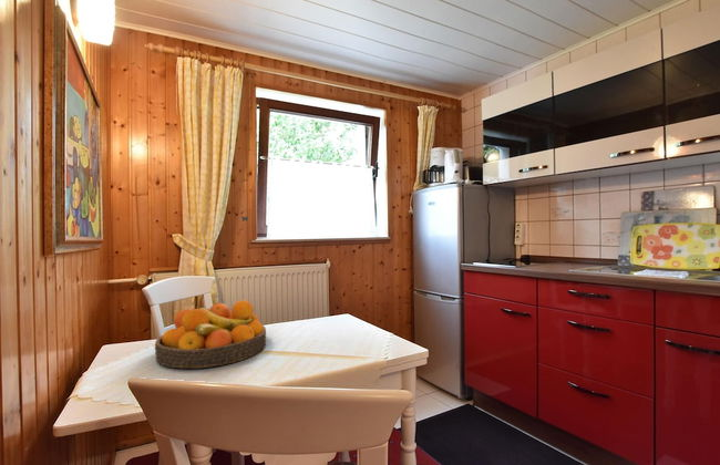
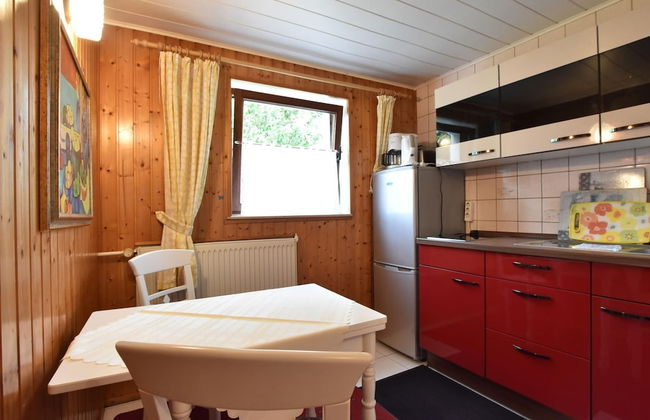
- fruit bowl (214, 326)
